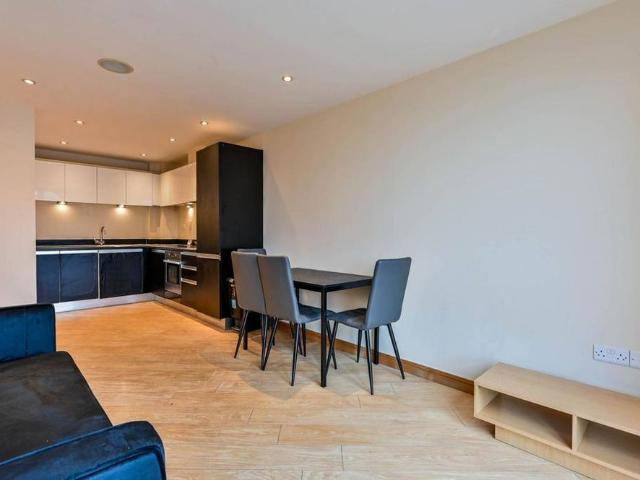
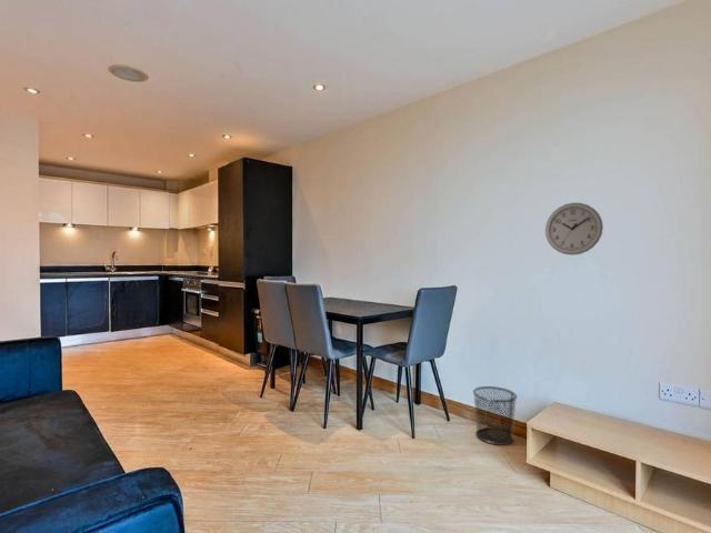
+ wall clock (572, 229)
+ waste bin (493, 414)
